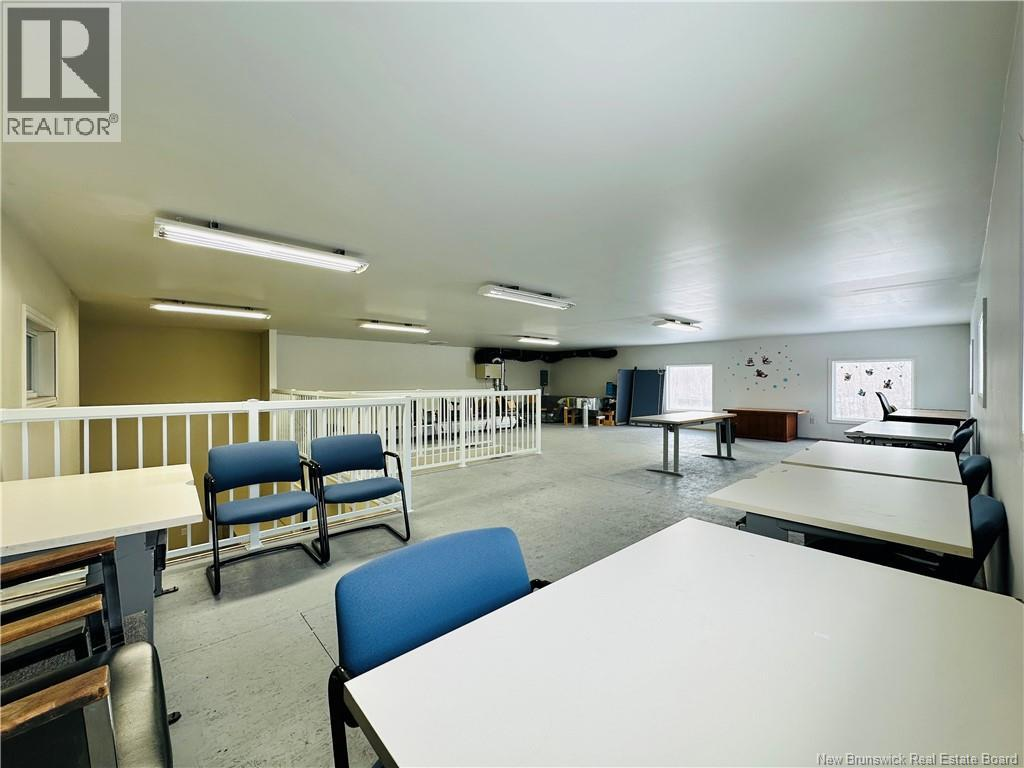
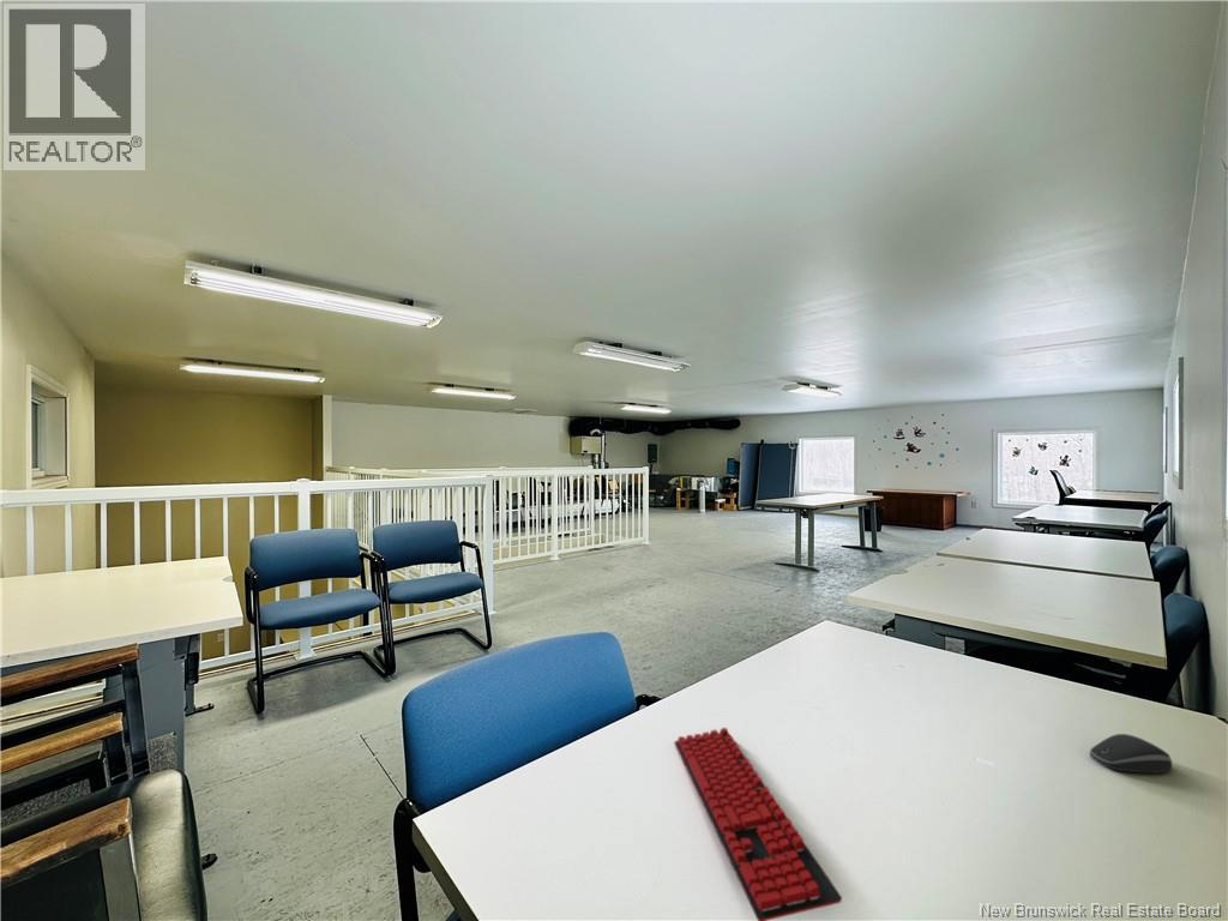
+ computer mouse (1130, 751)
+ keyboard (739, 800)
